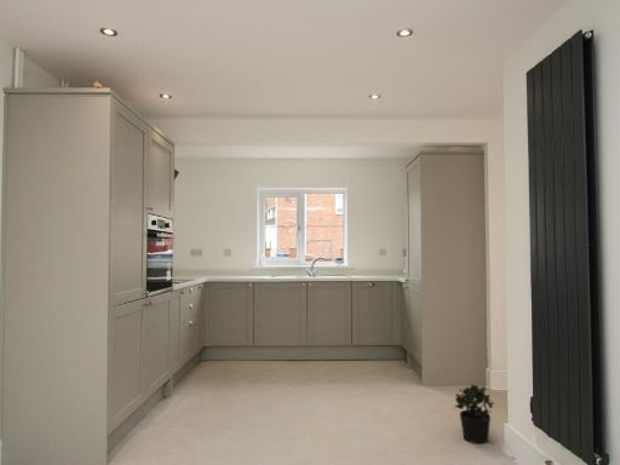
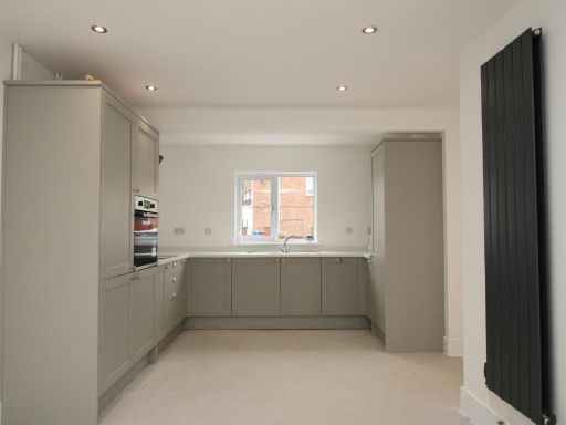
- potted plant (473, 411)
